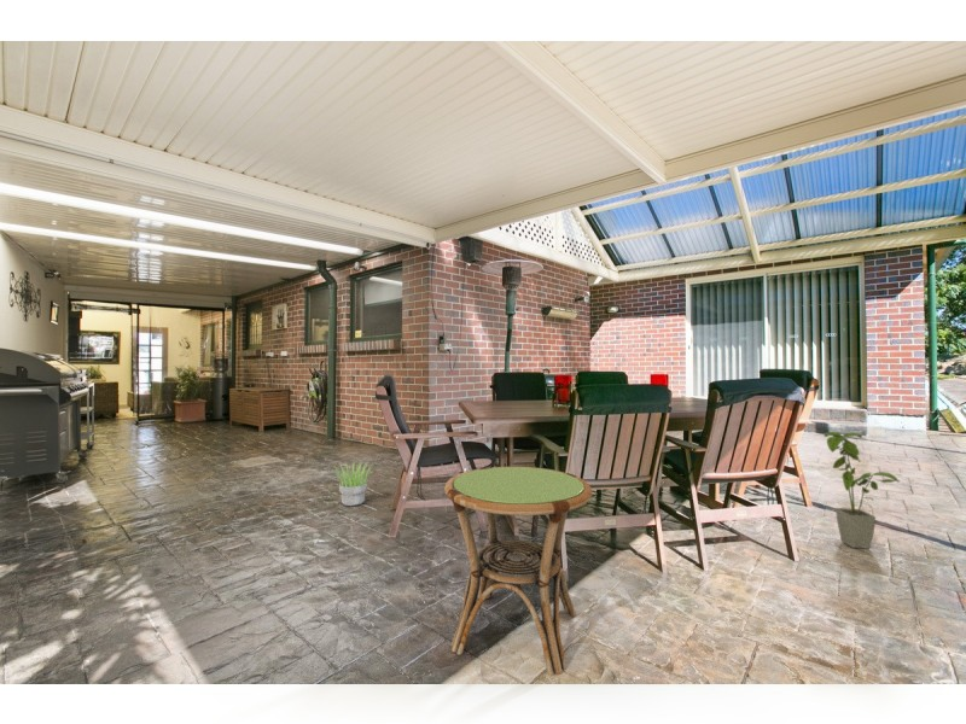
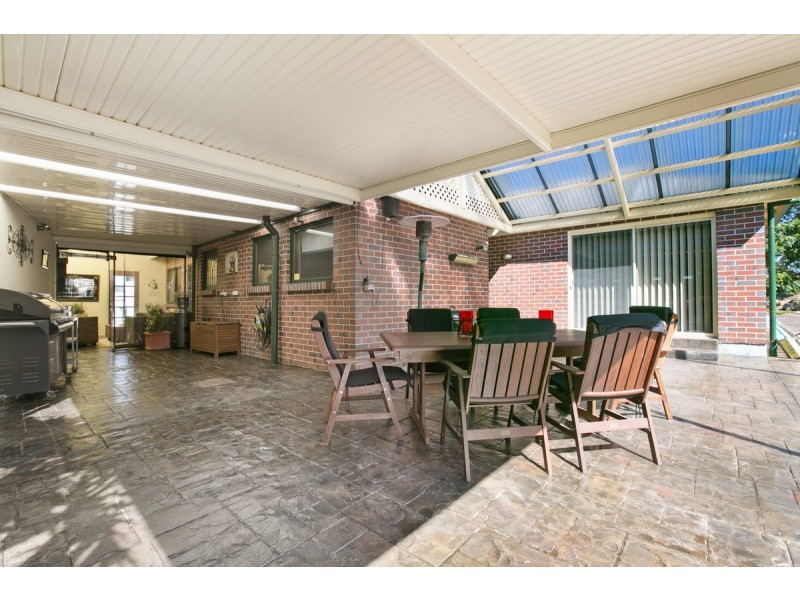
- potted plant (353, 484)
- side table (517, 554)
- house plant (852, 490)
